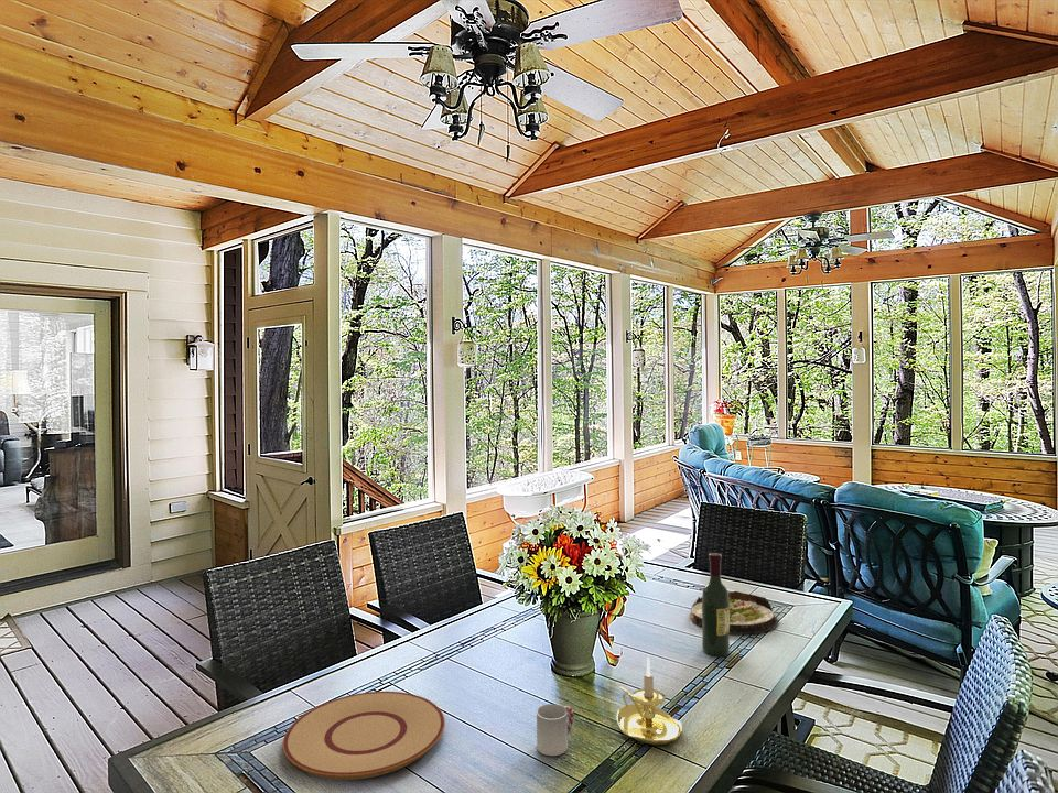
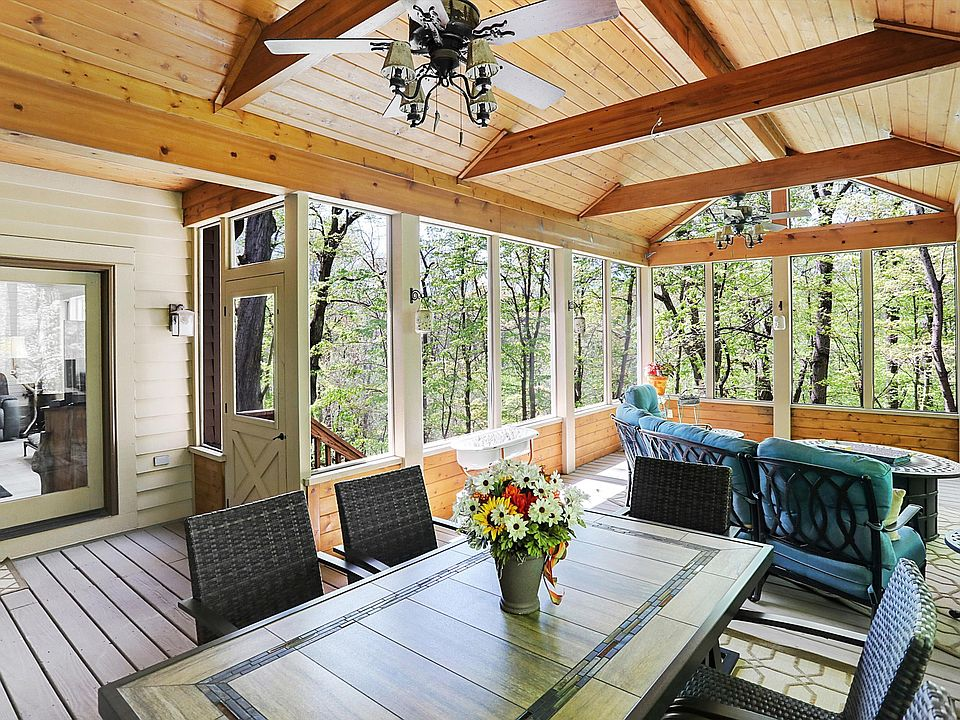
- salad plate (732, 610)
- cup (557, 727)
- wine bottle (715, 602)
- candle holder (645, 691)
- plate (366, 731)
